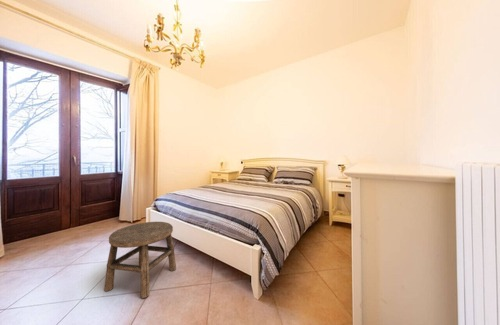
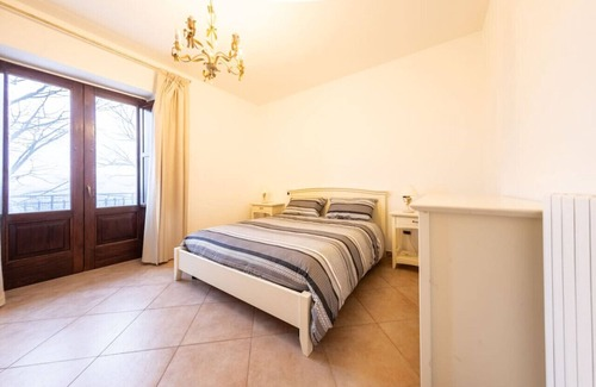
- stool (143, 254)
